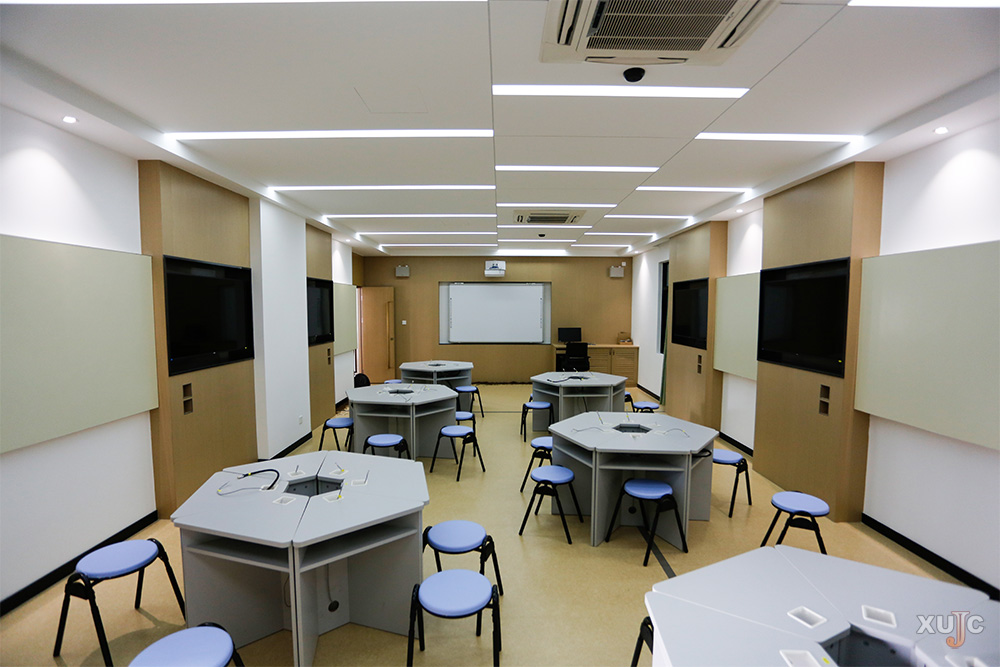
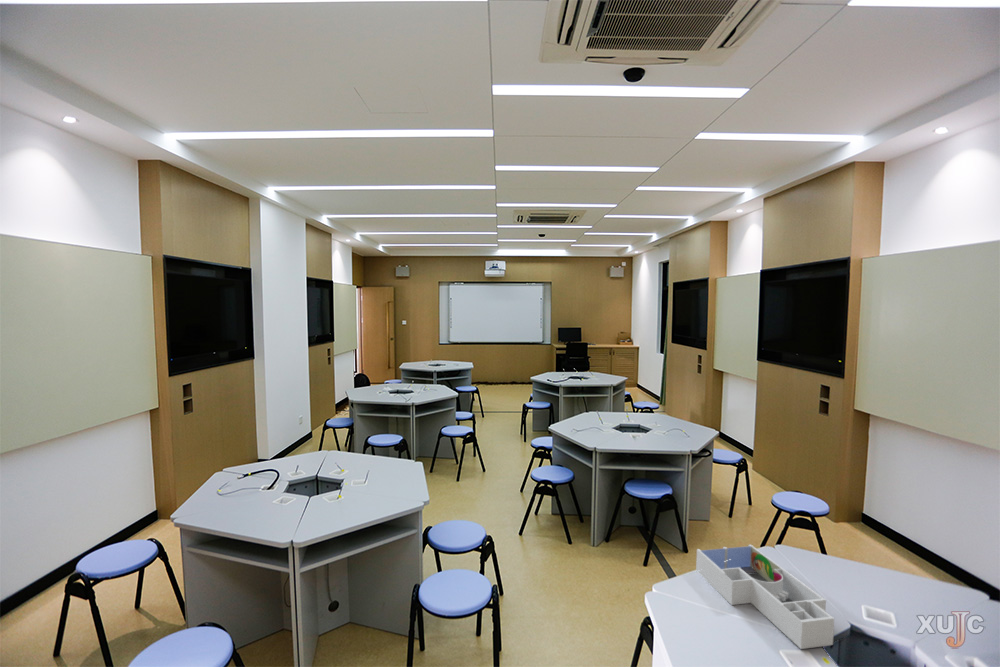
+ desk organizer (763, 590)
